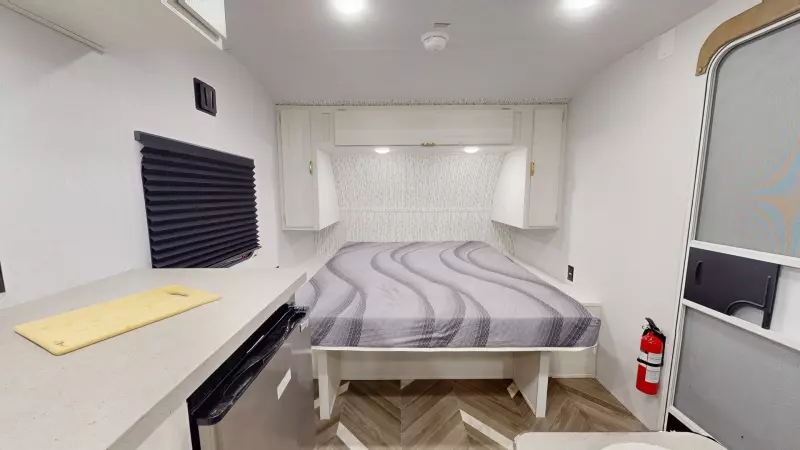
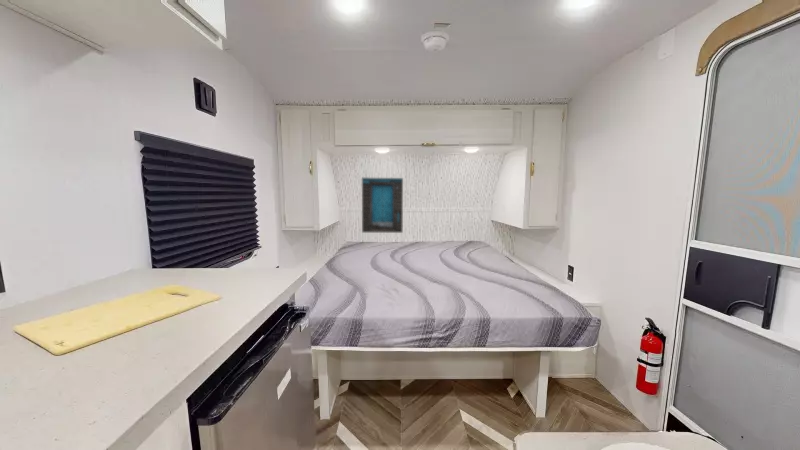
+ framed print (382, 205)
